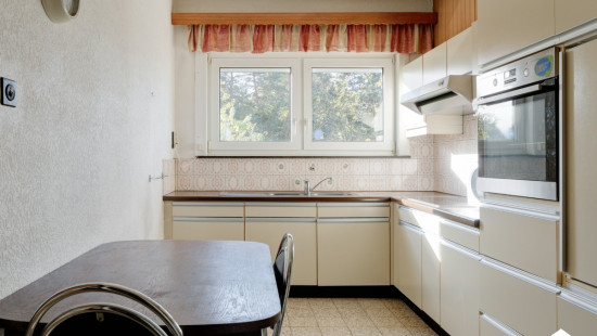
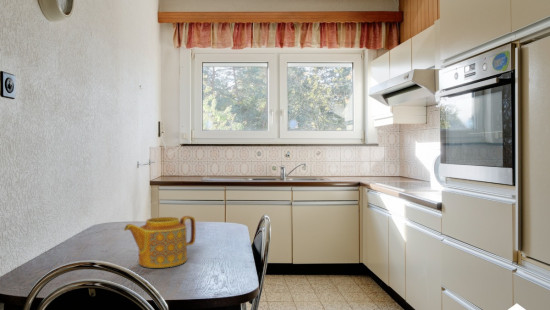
+ teapot (161, 240)
